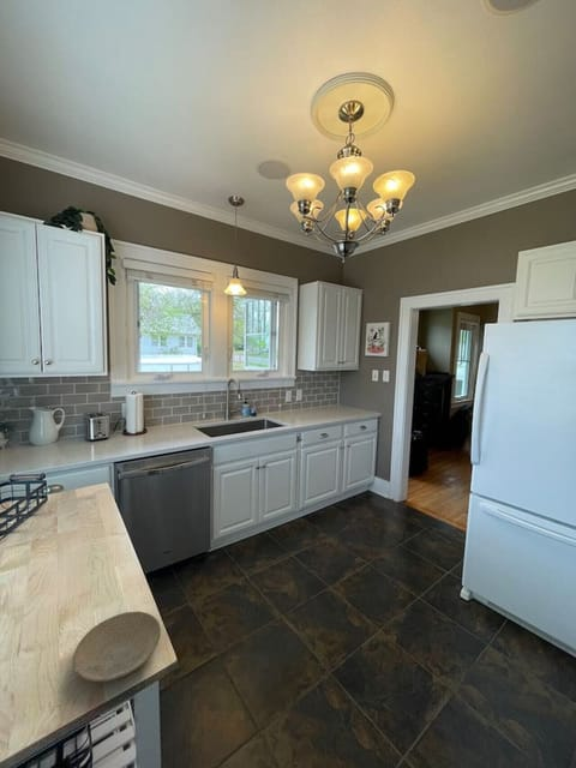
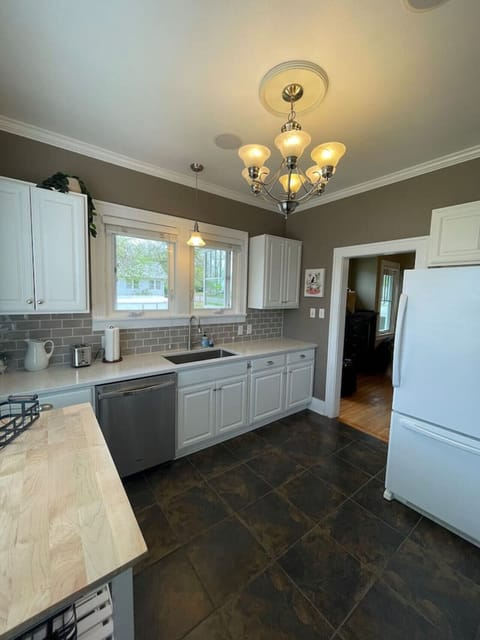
- plate (119, 647)
